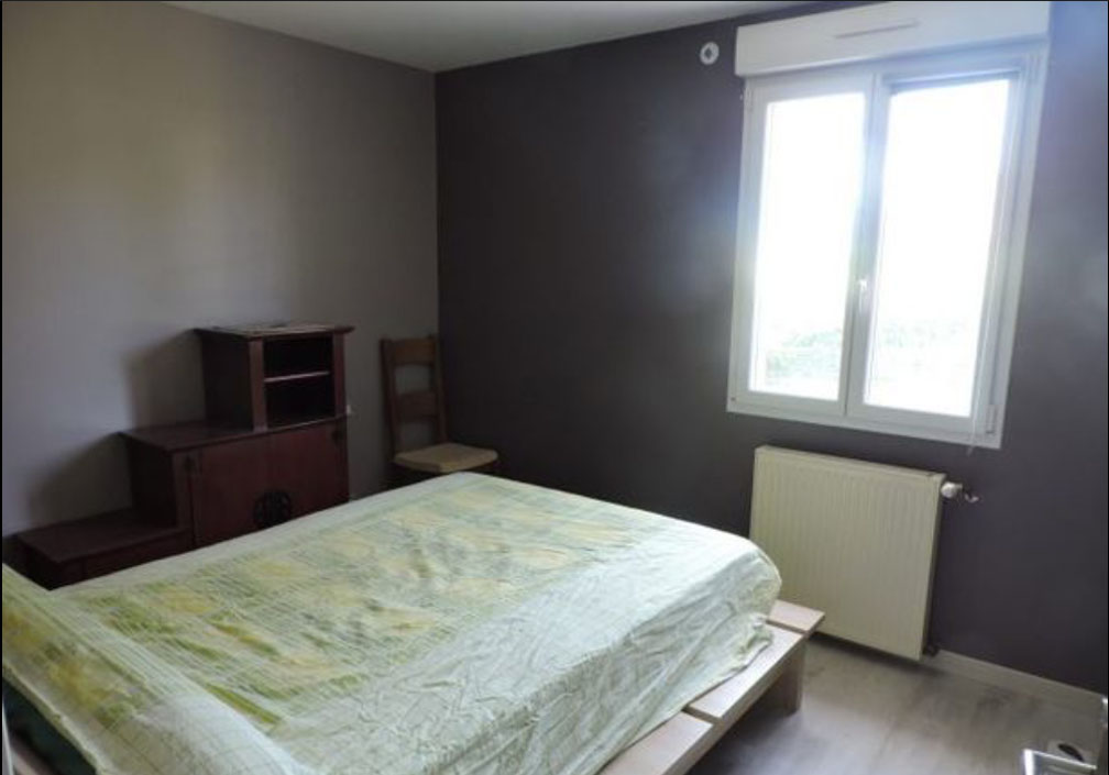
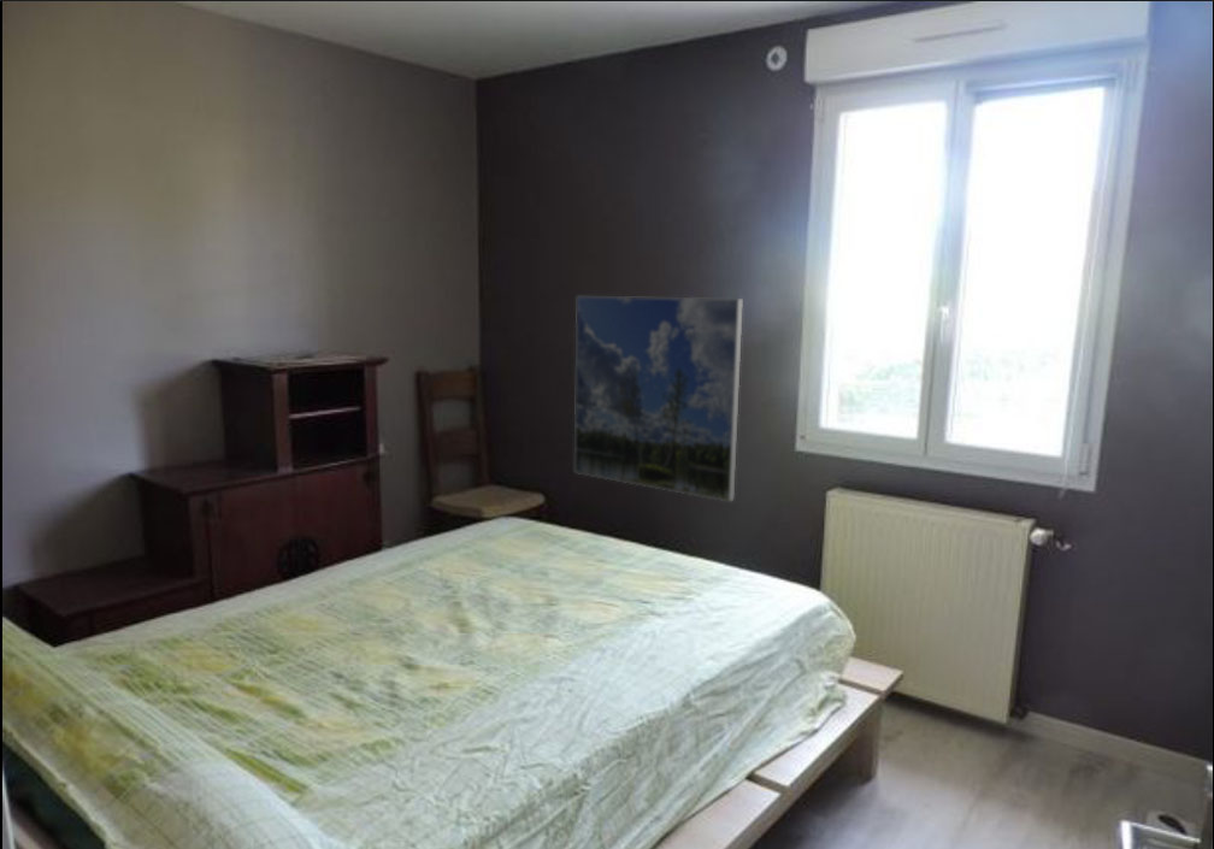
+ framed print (650, 393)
